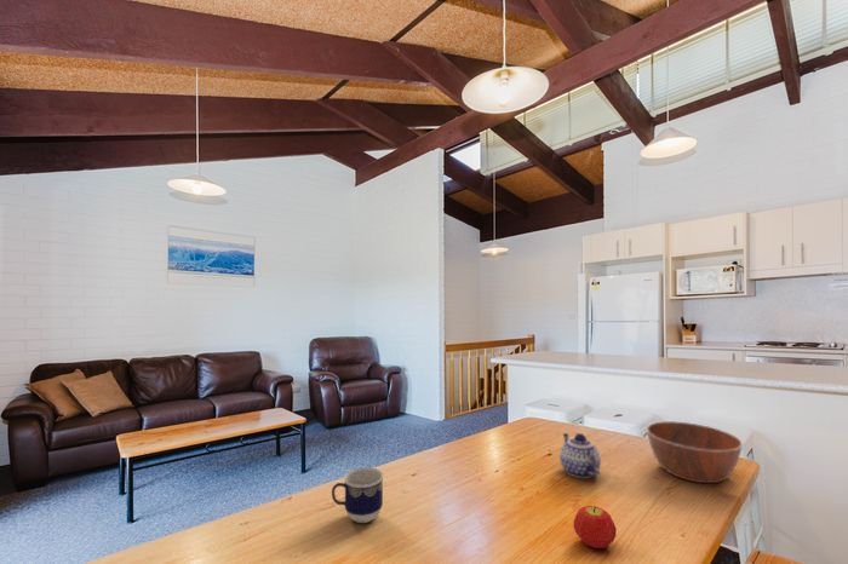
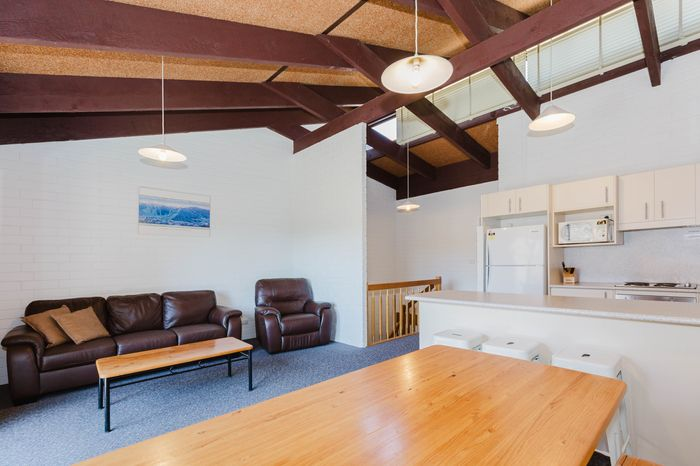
- cup (357, 496)
- teapot (579, 453)
- fruit (594, 524)
- bowl (692, 453)
